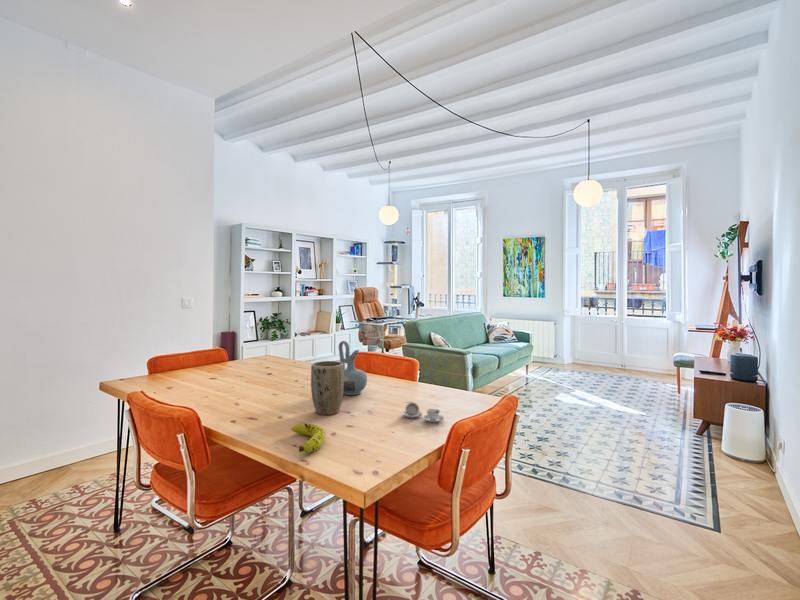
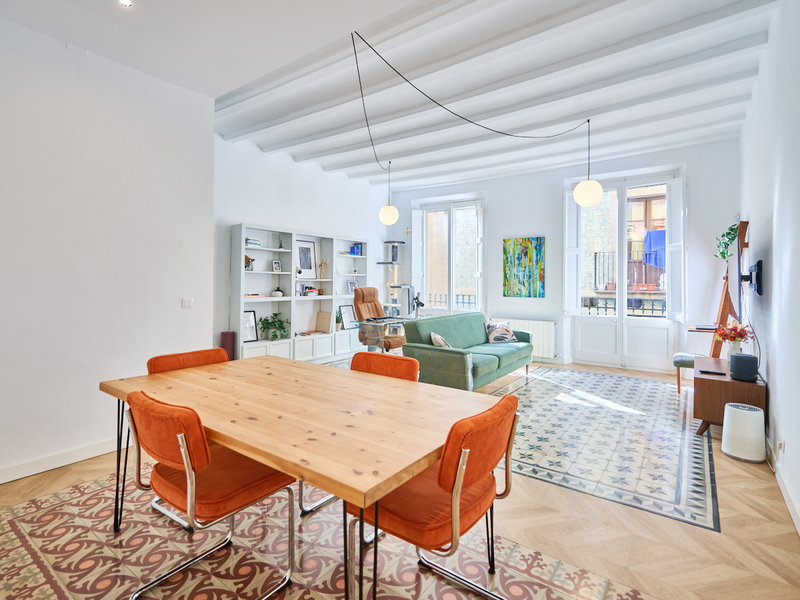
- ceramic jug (351, 367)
- plant pot (327, 387)
- fruit (302, 434)
- chinaware (421, 412)
